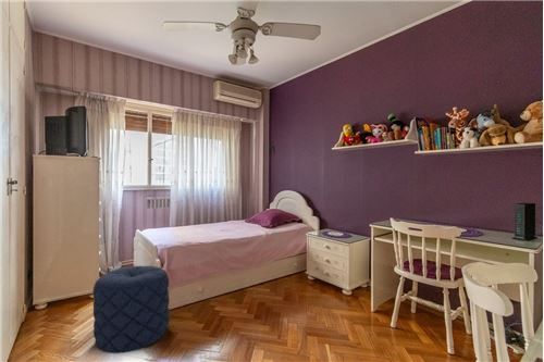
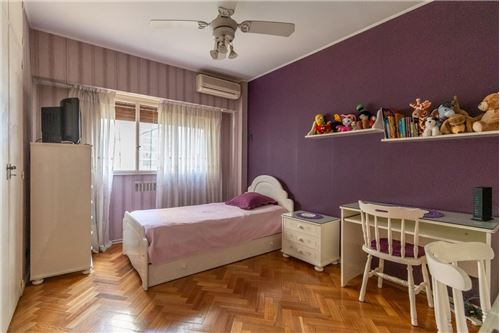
- pouf (133, 302)
